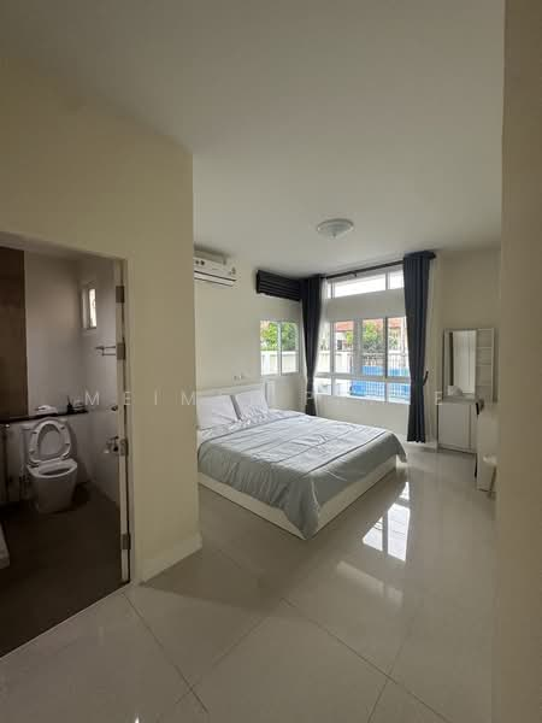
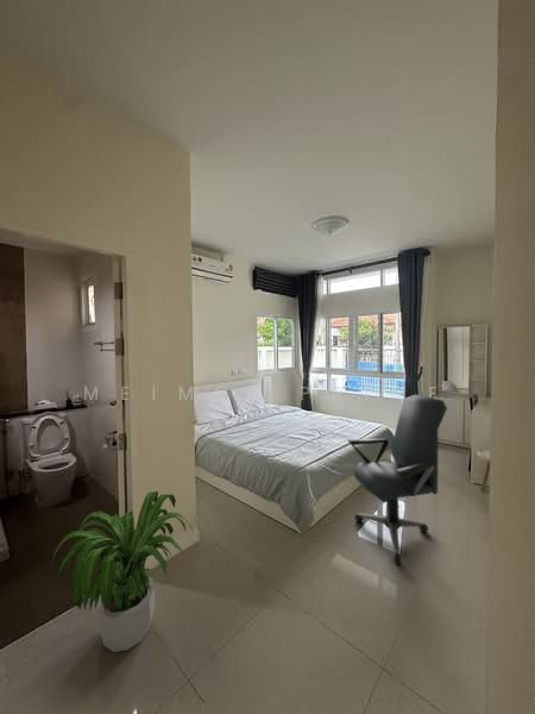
+ office chair (397, 466)
+ potted plant (132, 570)
